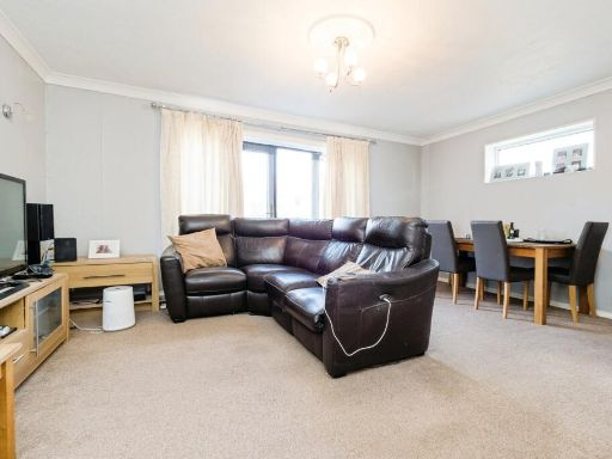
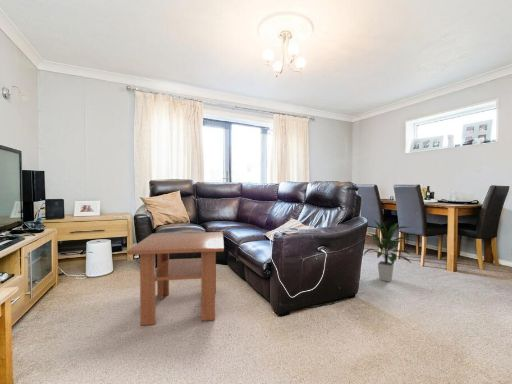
+ coffee table (183, 272)
+ indoor plant (387, 249)
